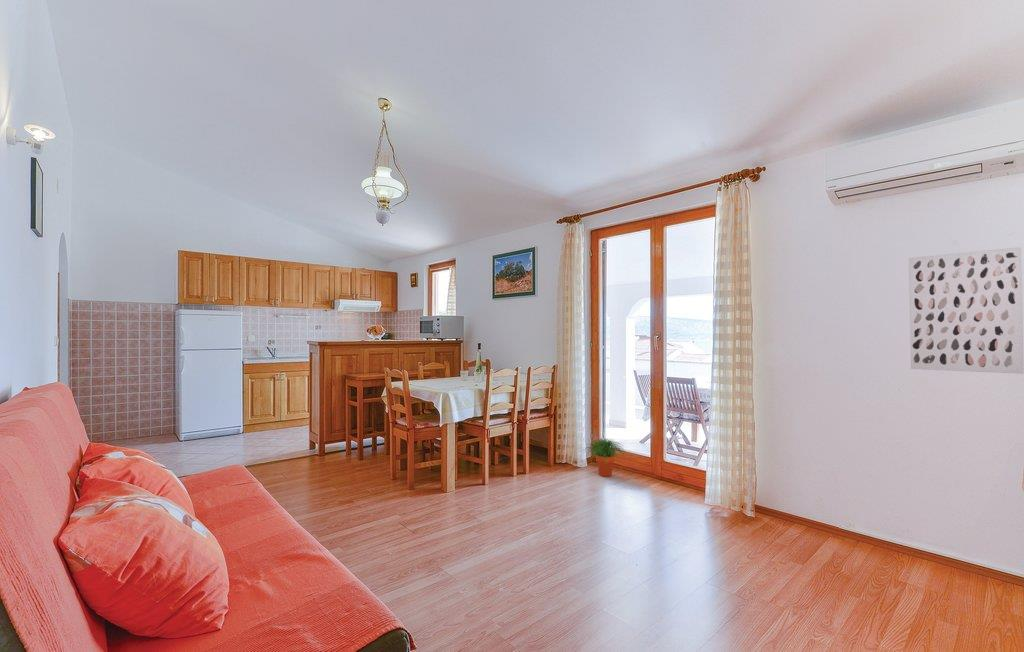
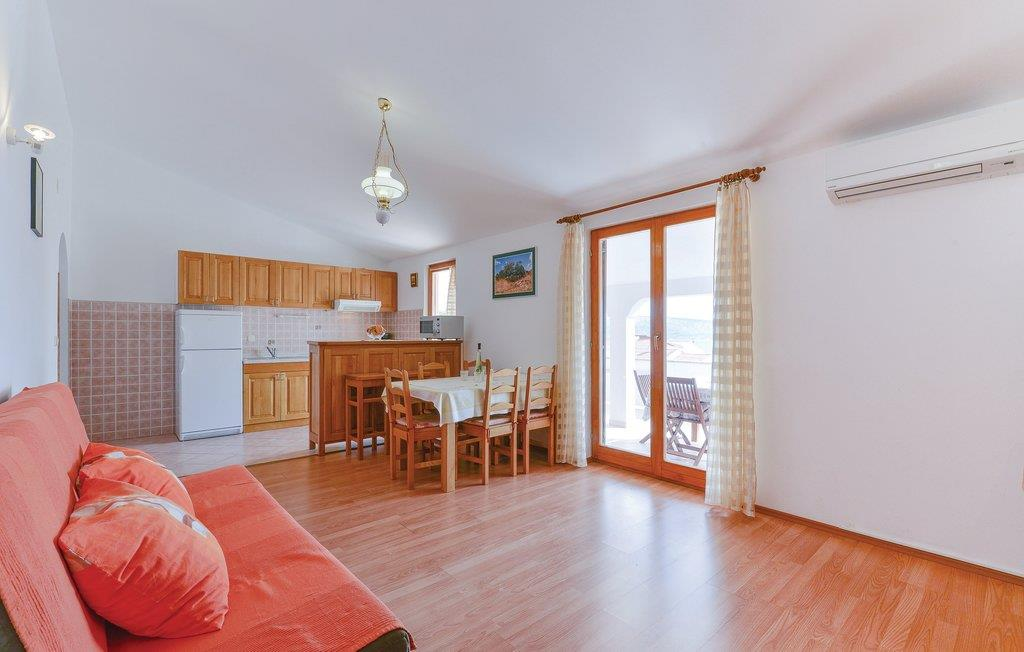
- wall art (962, 311)
- potted plant (604, 457)
